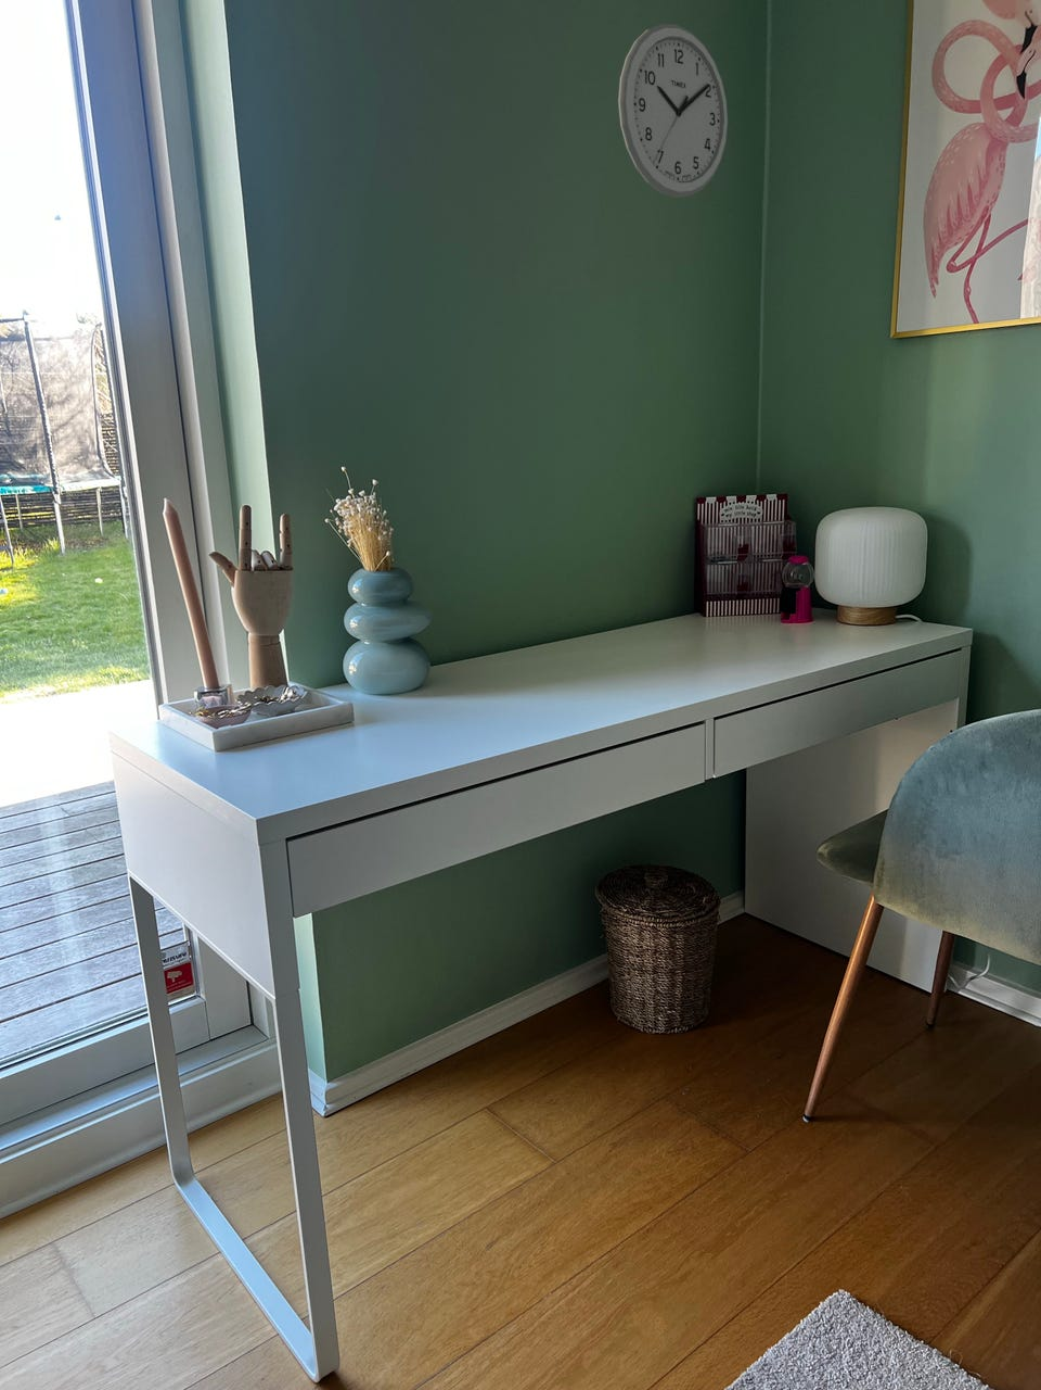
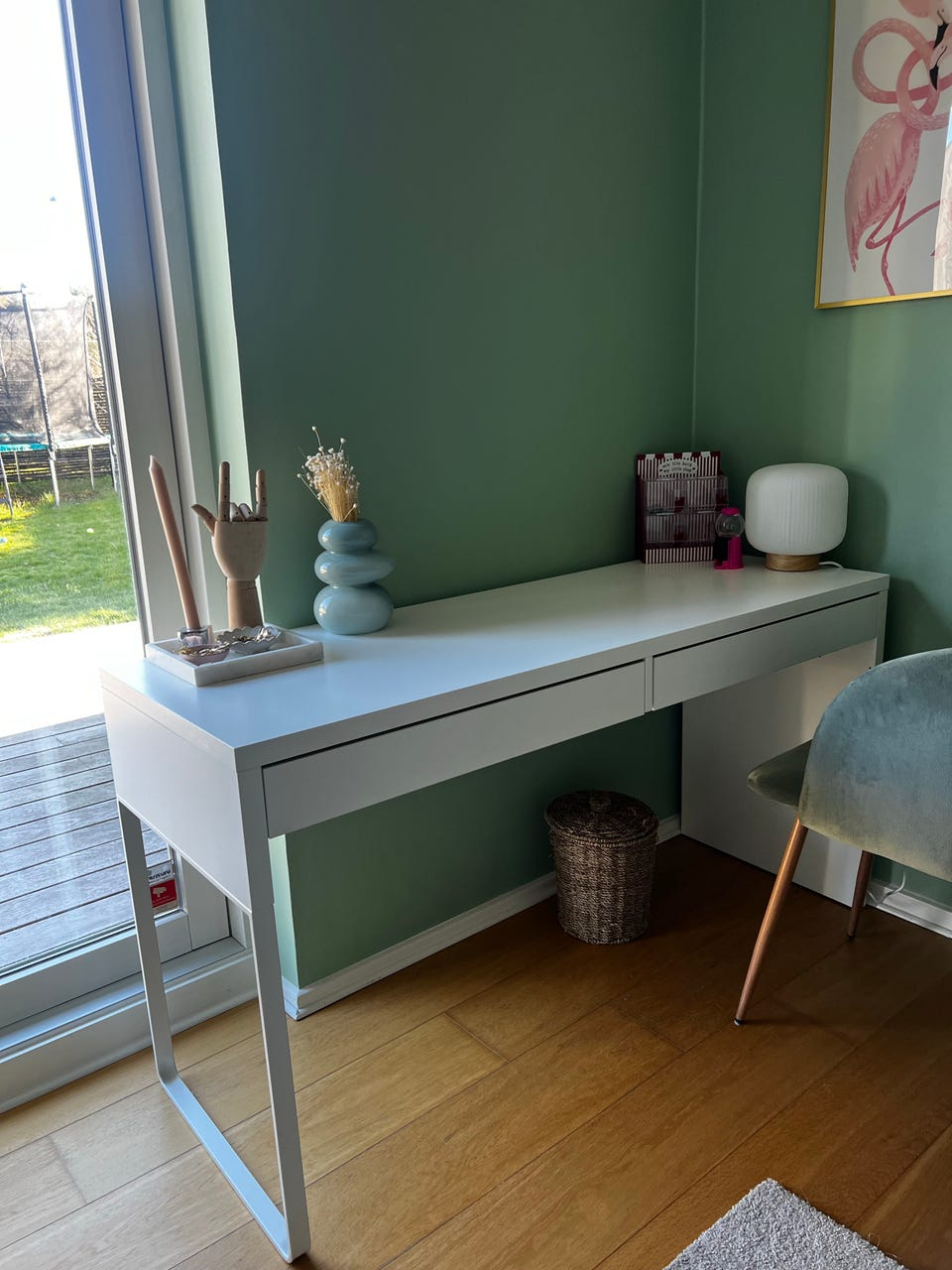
- wall clock (677, 112)
